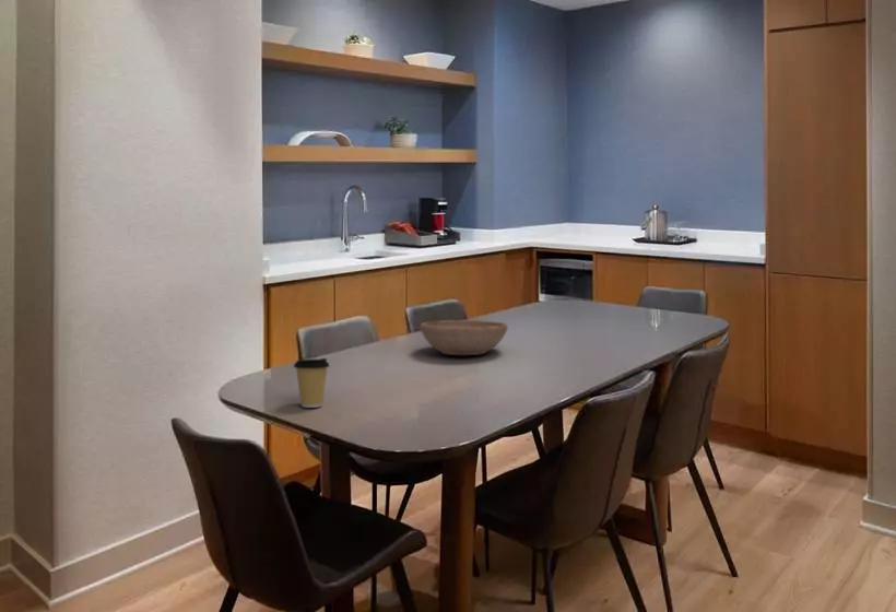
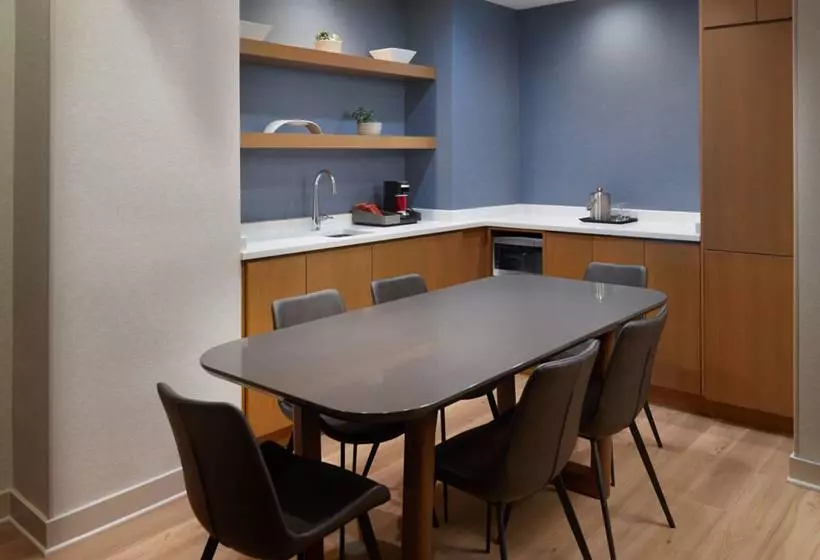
- coffee cup (311, 381)
- bowl (463, 338)
